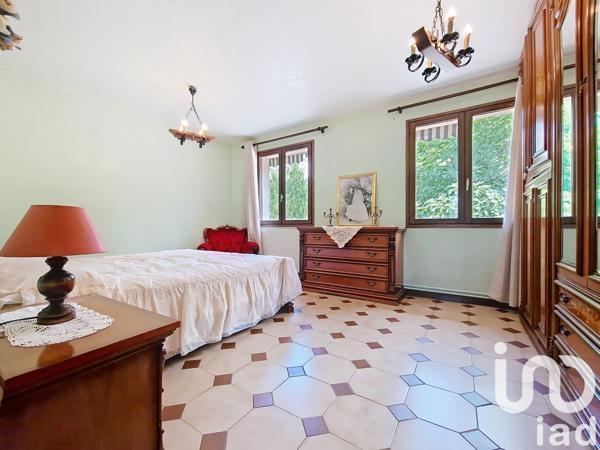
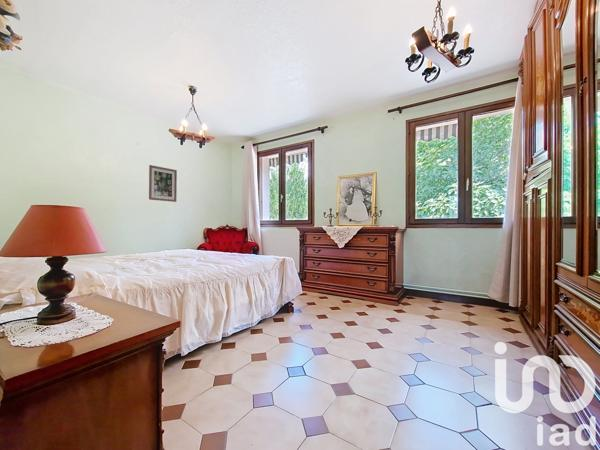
+ wall art (163, 184)
